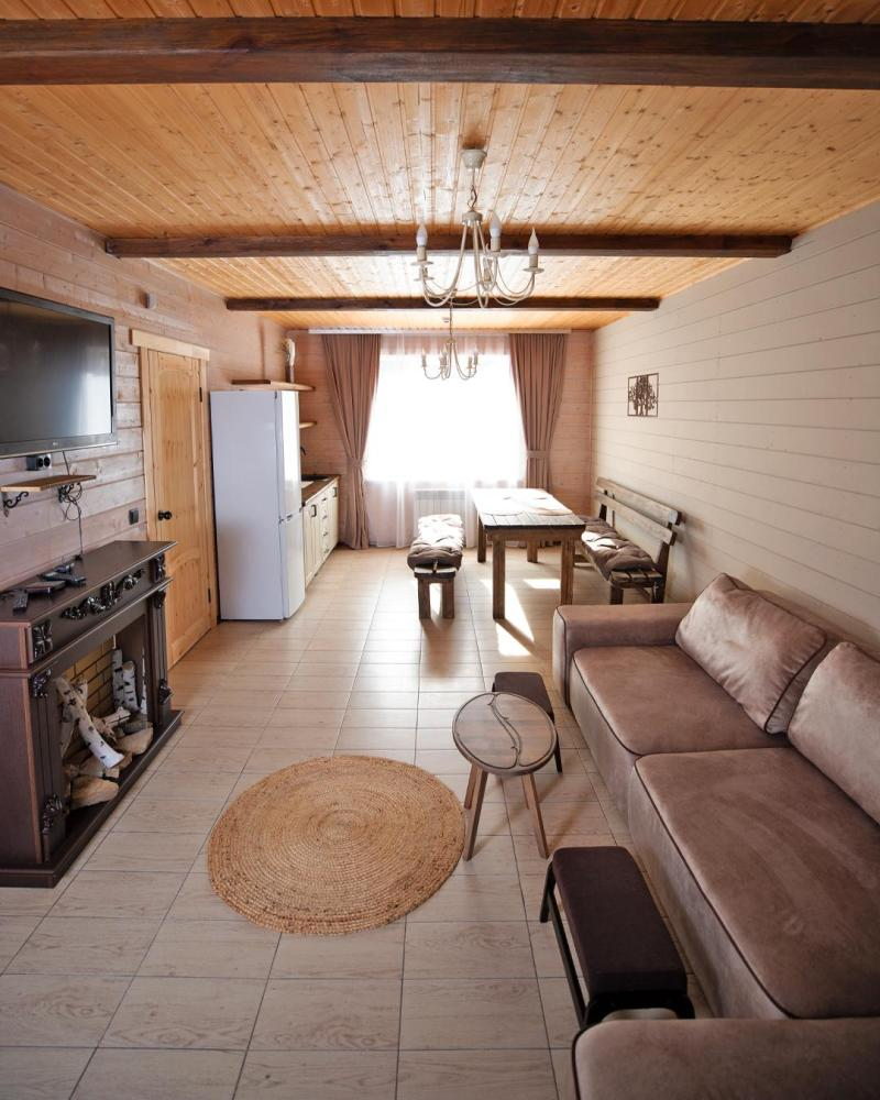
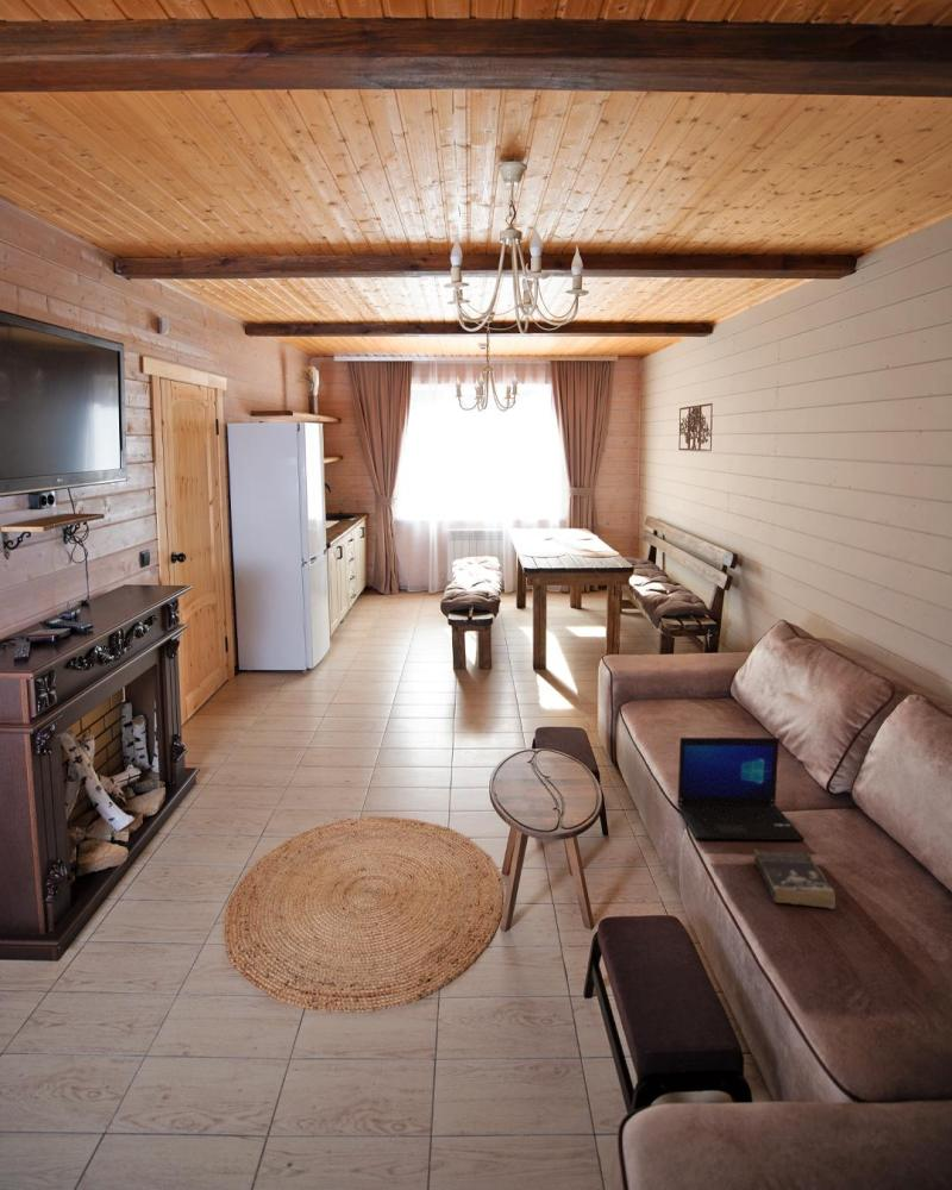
+ book (793, 876)
+ laptop (738, 787)
